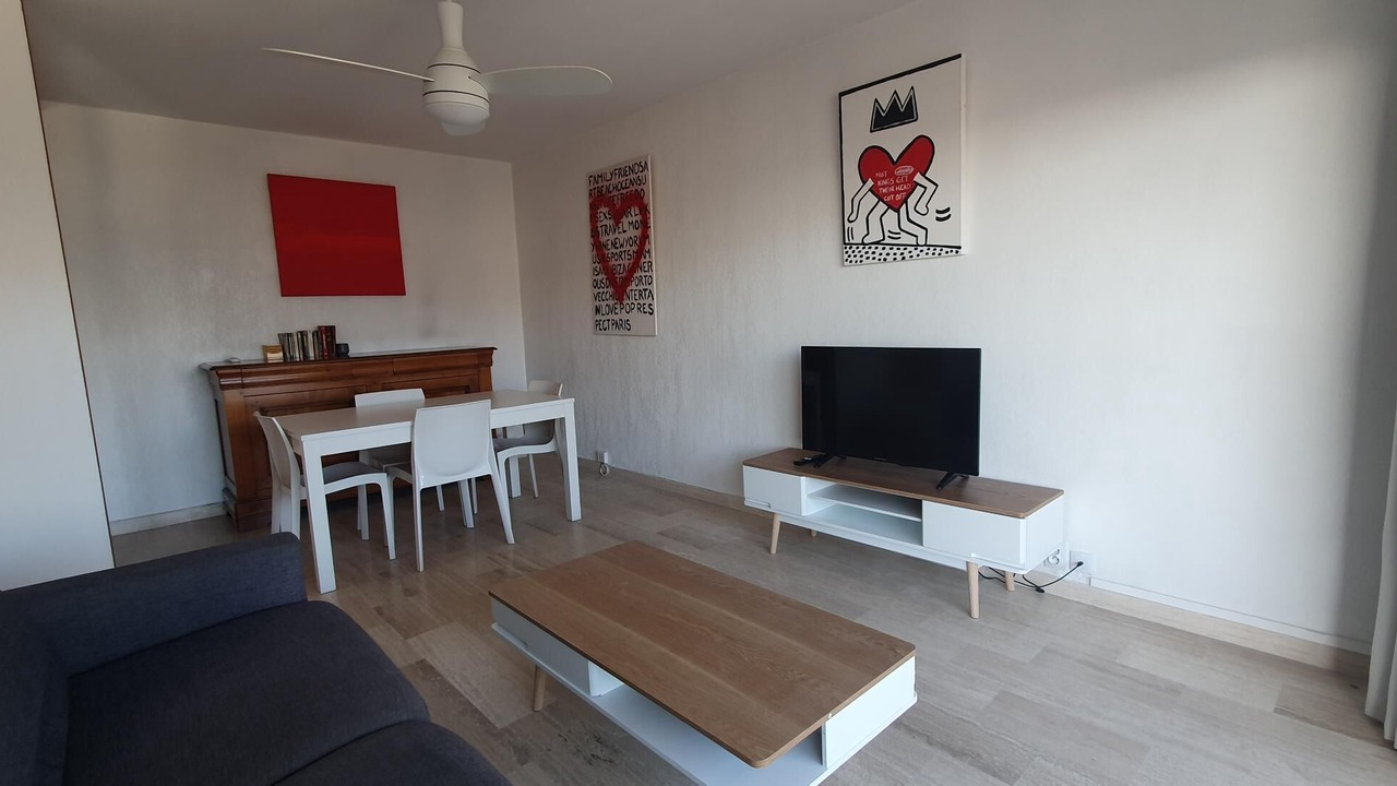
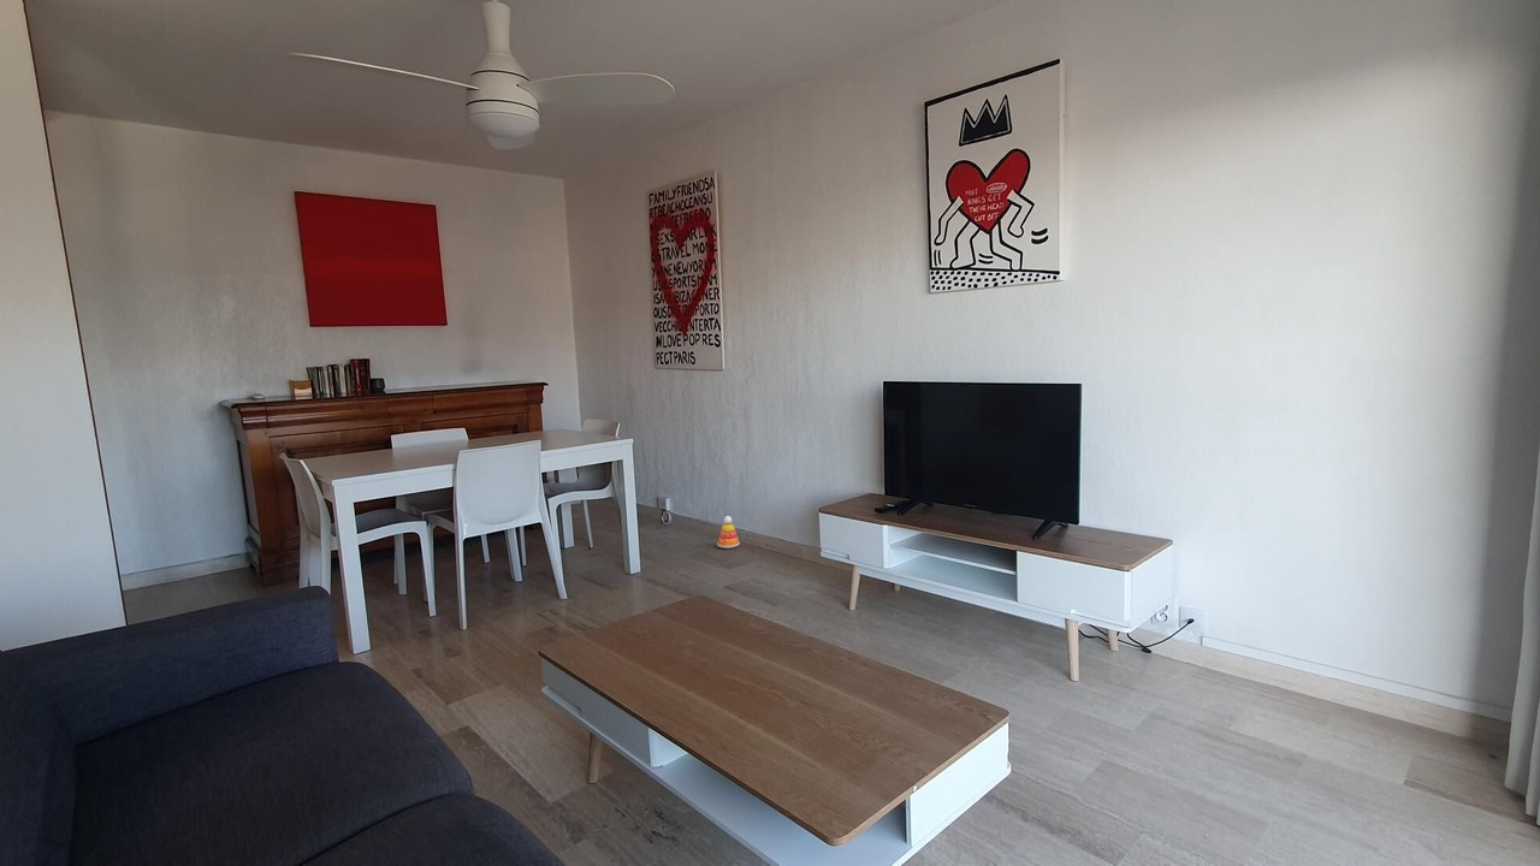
+ stacking toy (727, 530)
